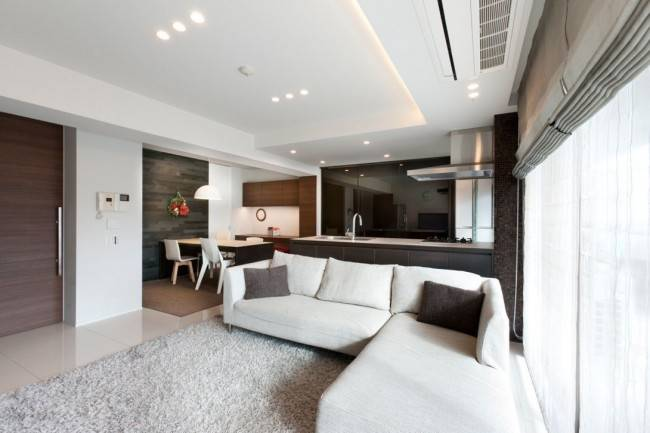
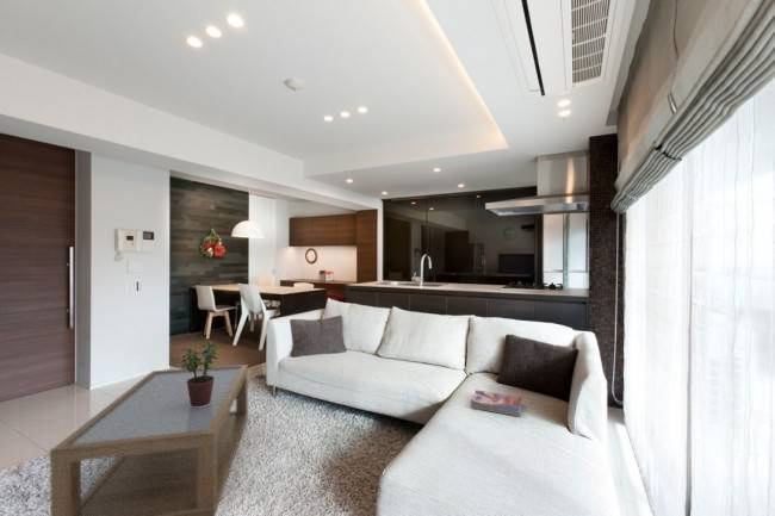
+ coffee table (176, 429)
+ potted plant (203, 372)
+ textbook (496, 402)
